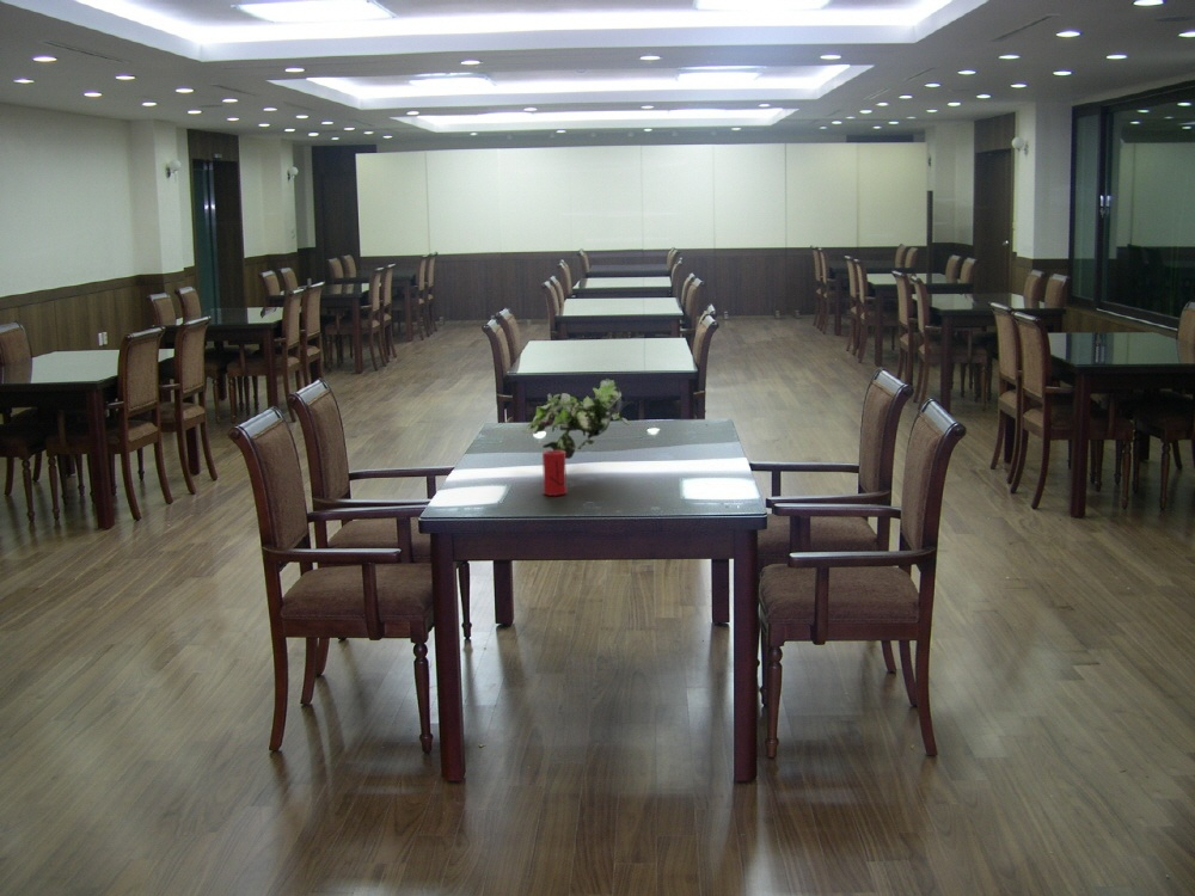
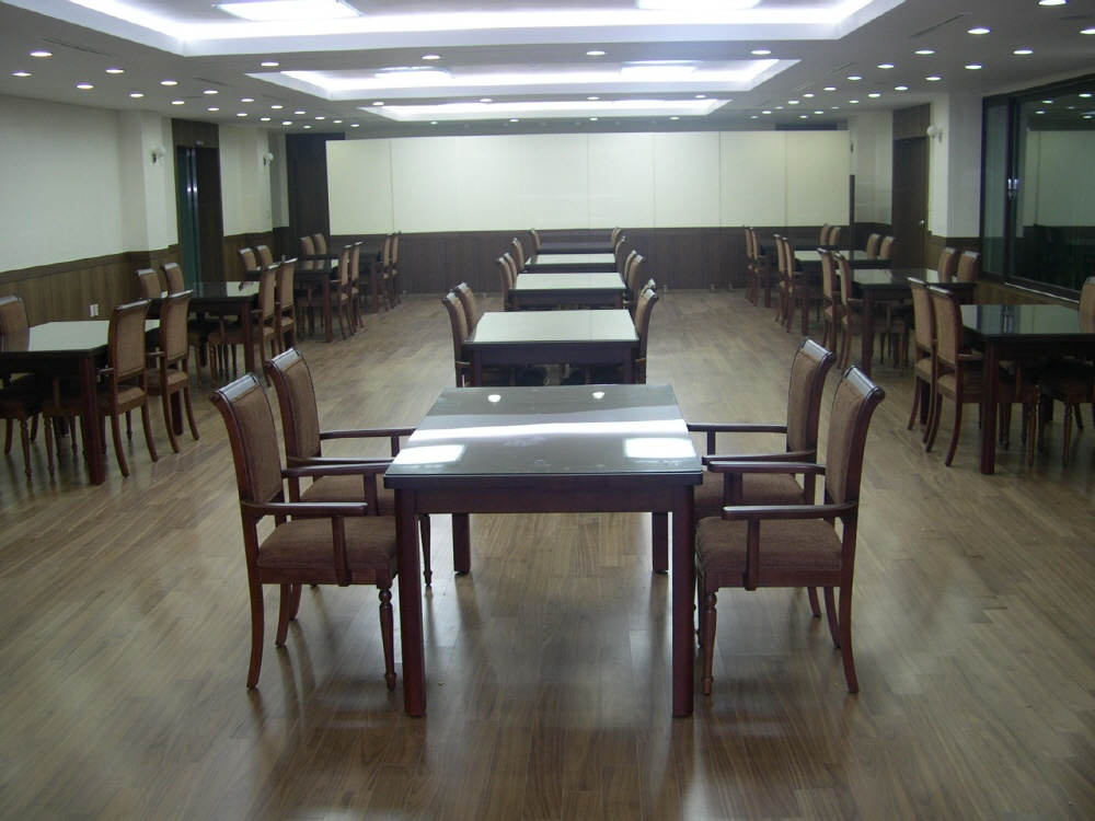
- cup (554, 472)
- plant (571, 422)
